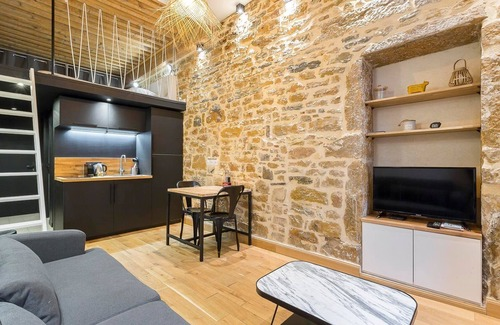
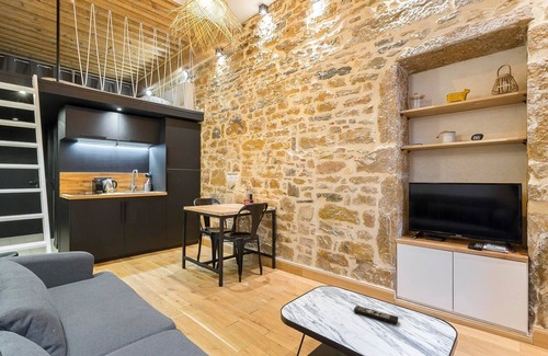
+ remote control (375, 314)
